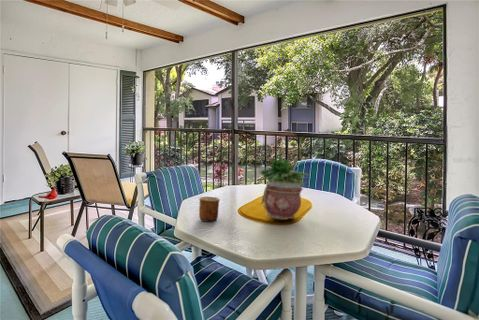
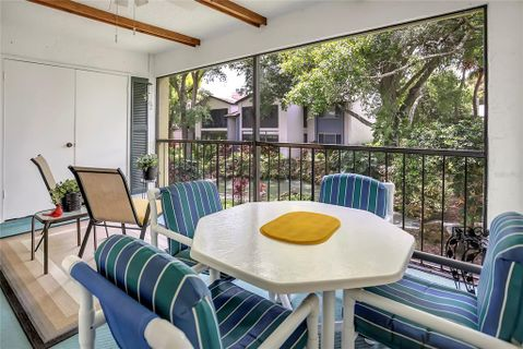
- potted plant (284, 185)
- cup (209, 208)
